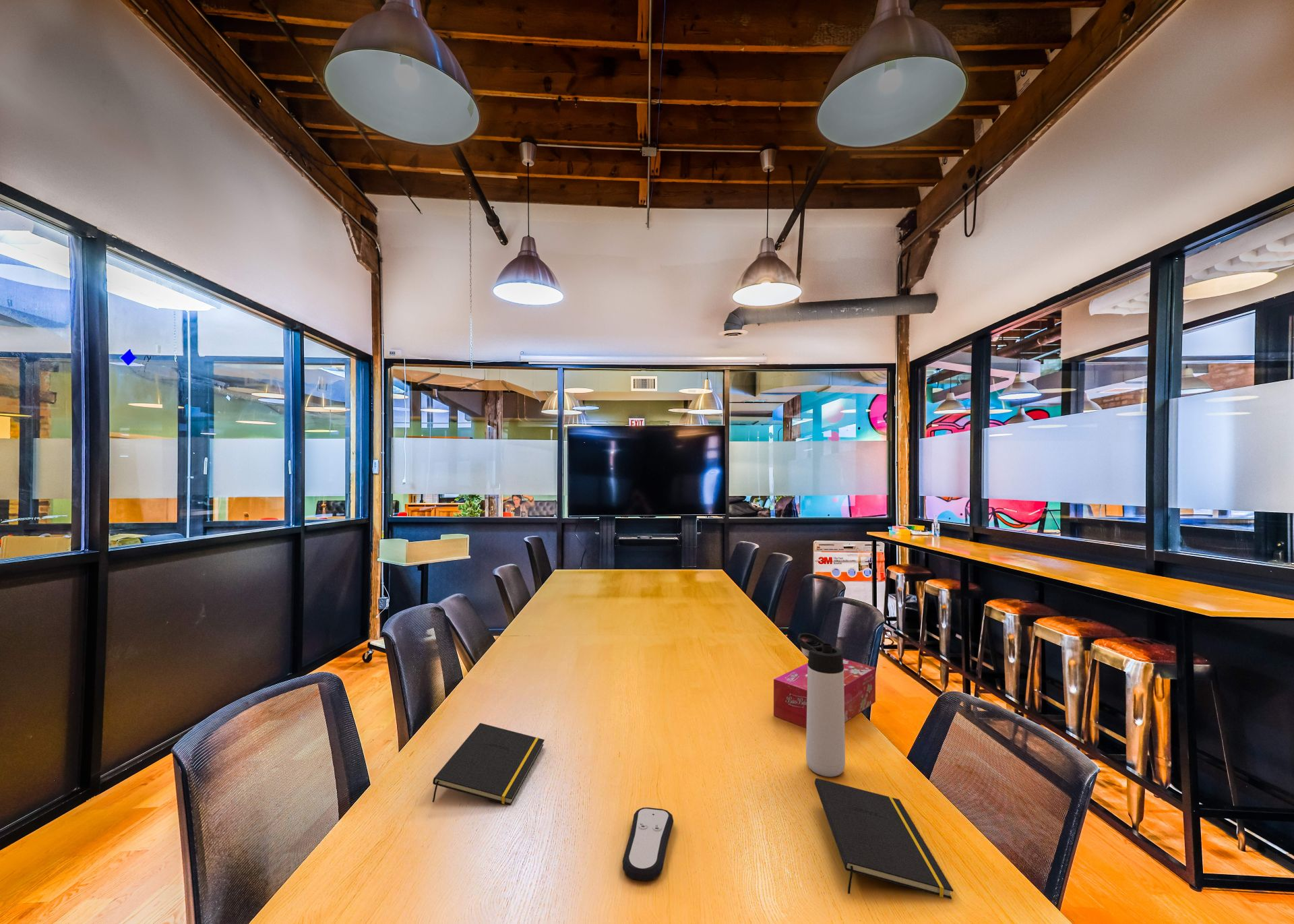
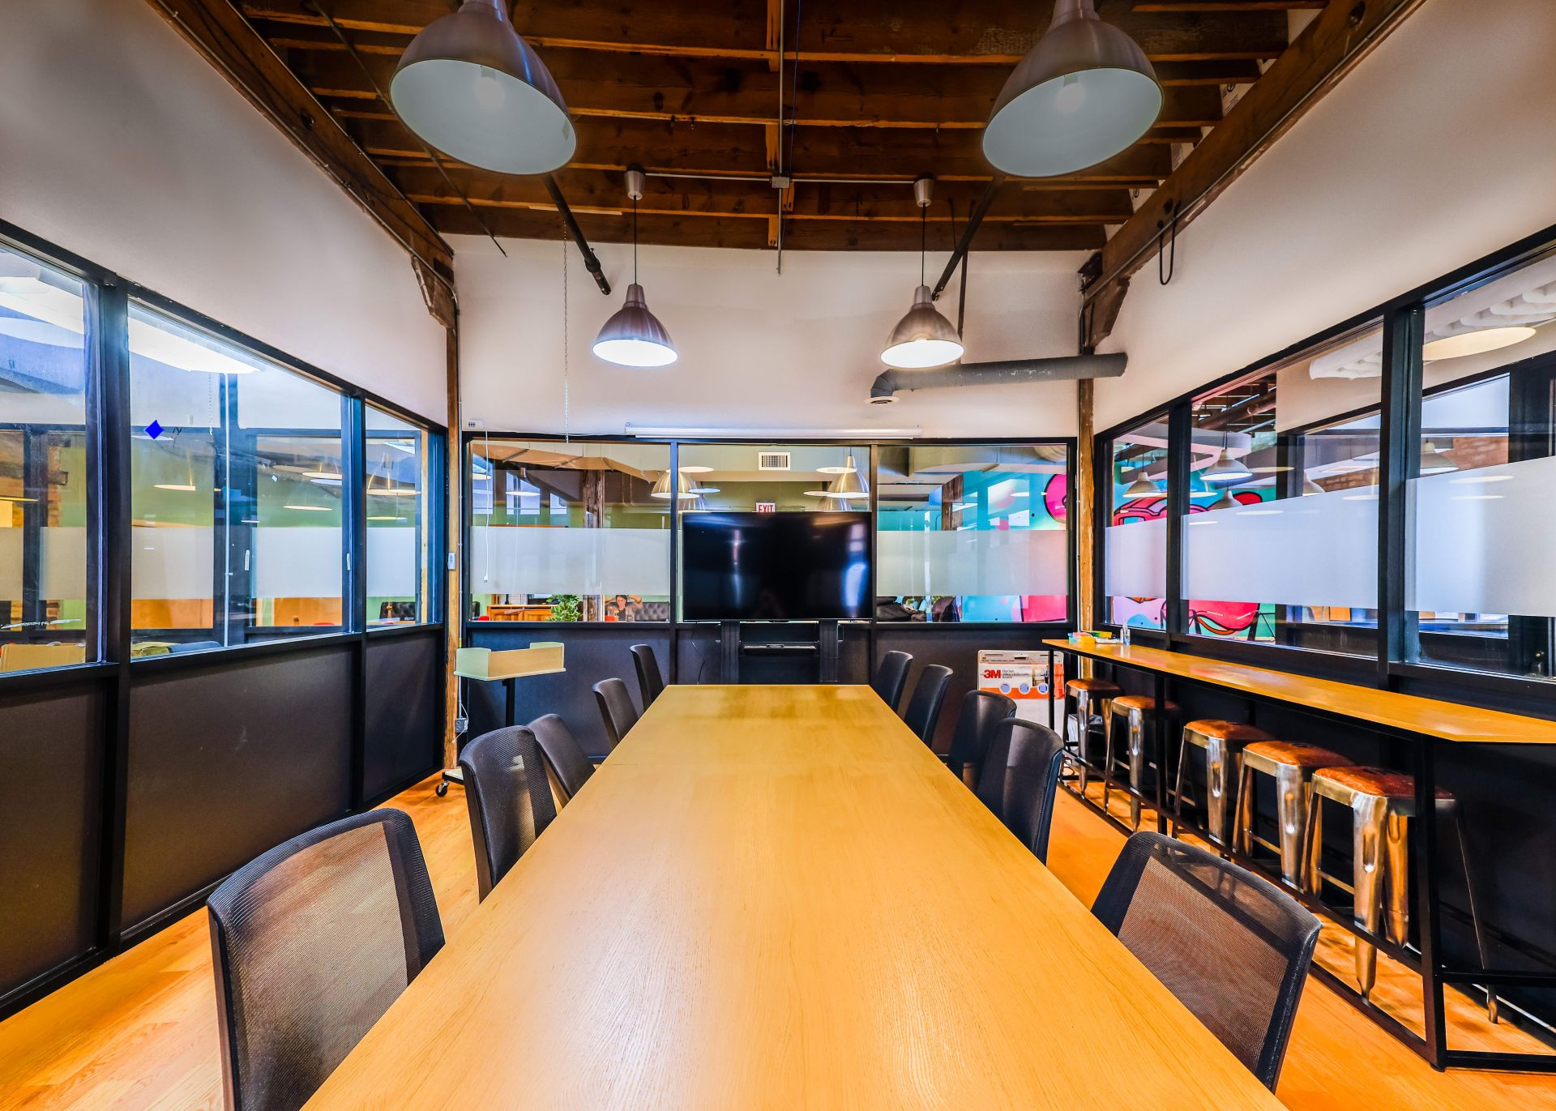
- tissue box (844, 690)
- notepad (493, 760)
- remote control (648, 840)
- thermos bottle (819, 702)
- notepad (875, 830)
